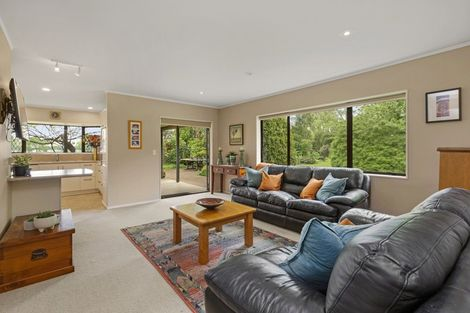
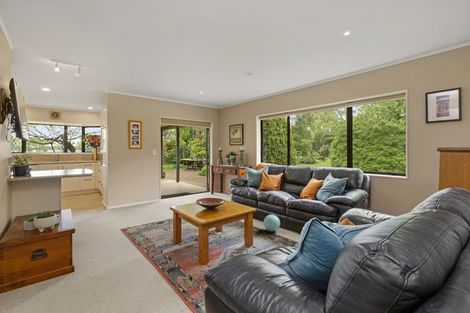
+ ball (271, 222)
